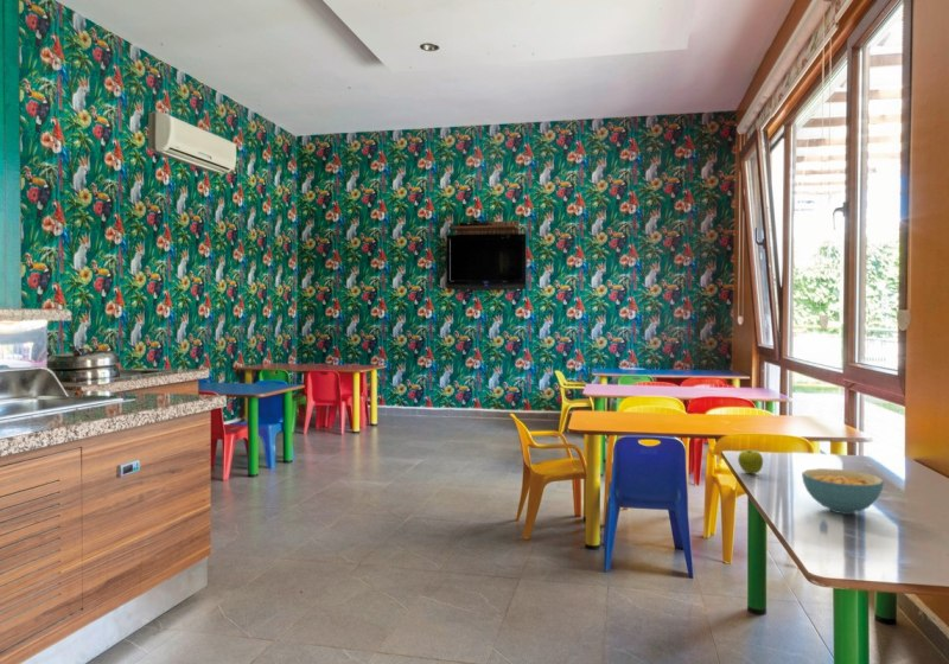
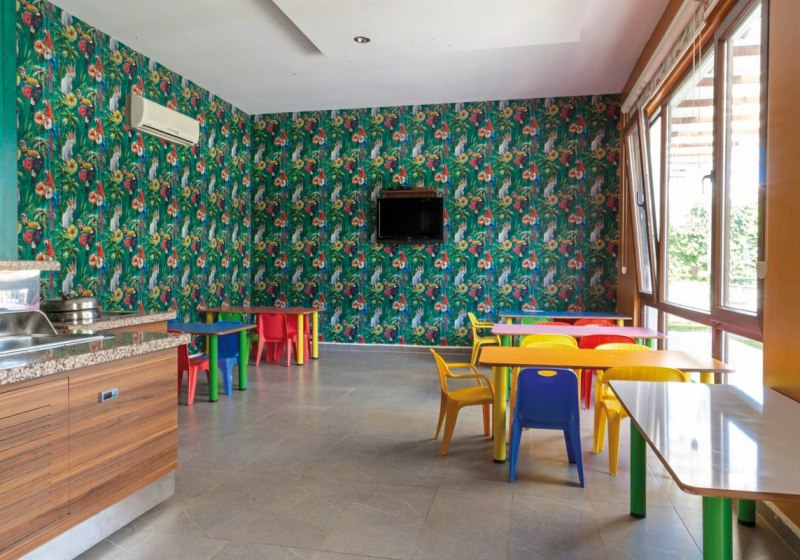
- fruit (750, 461)
- cereal bowl (841, 493)
